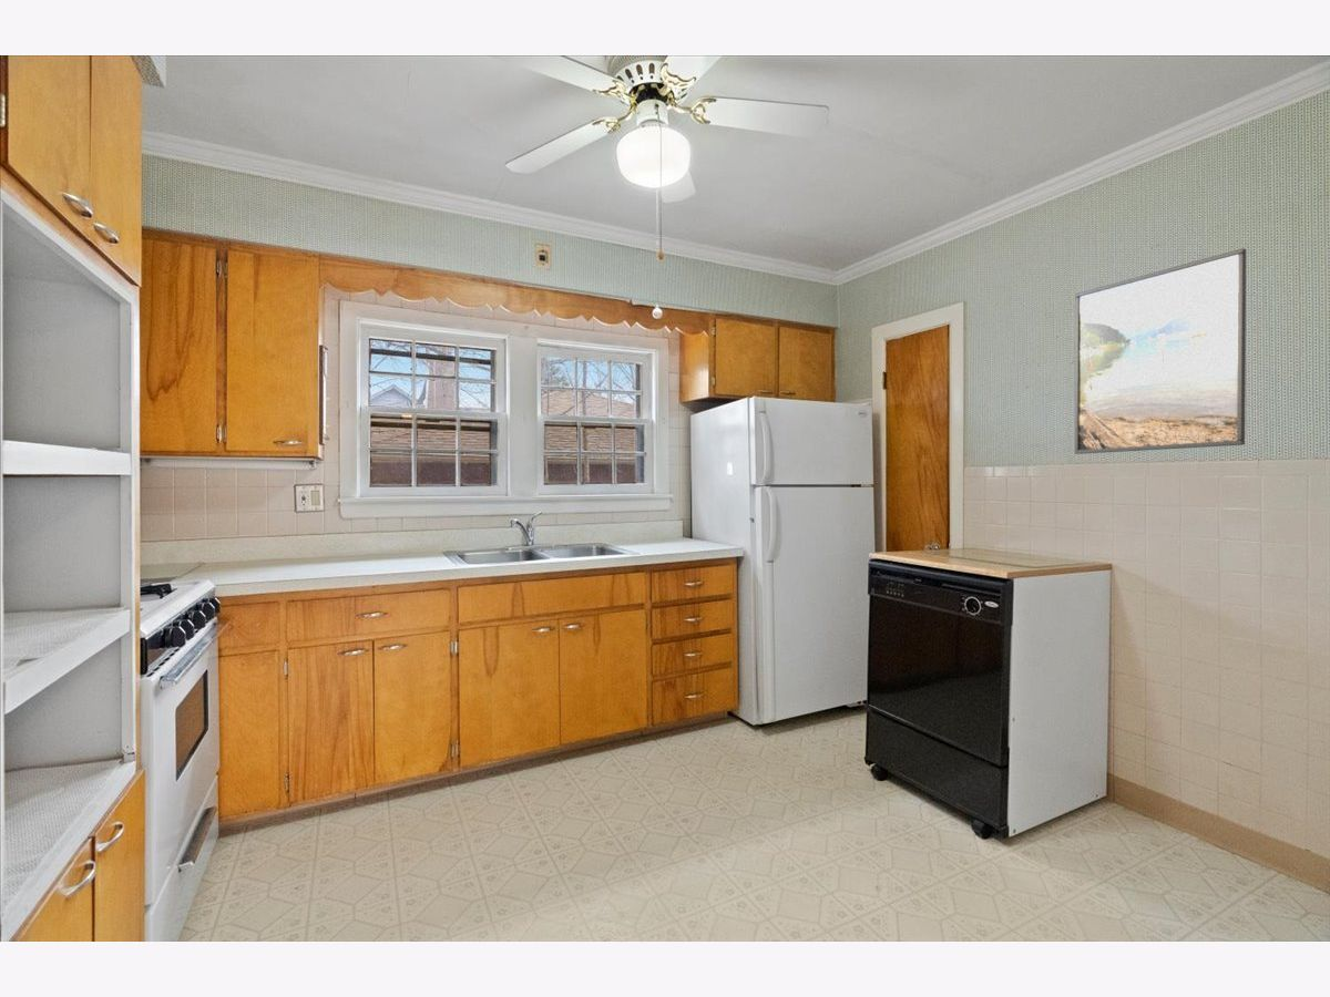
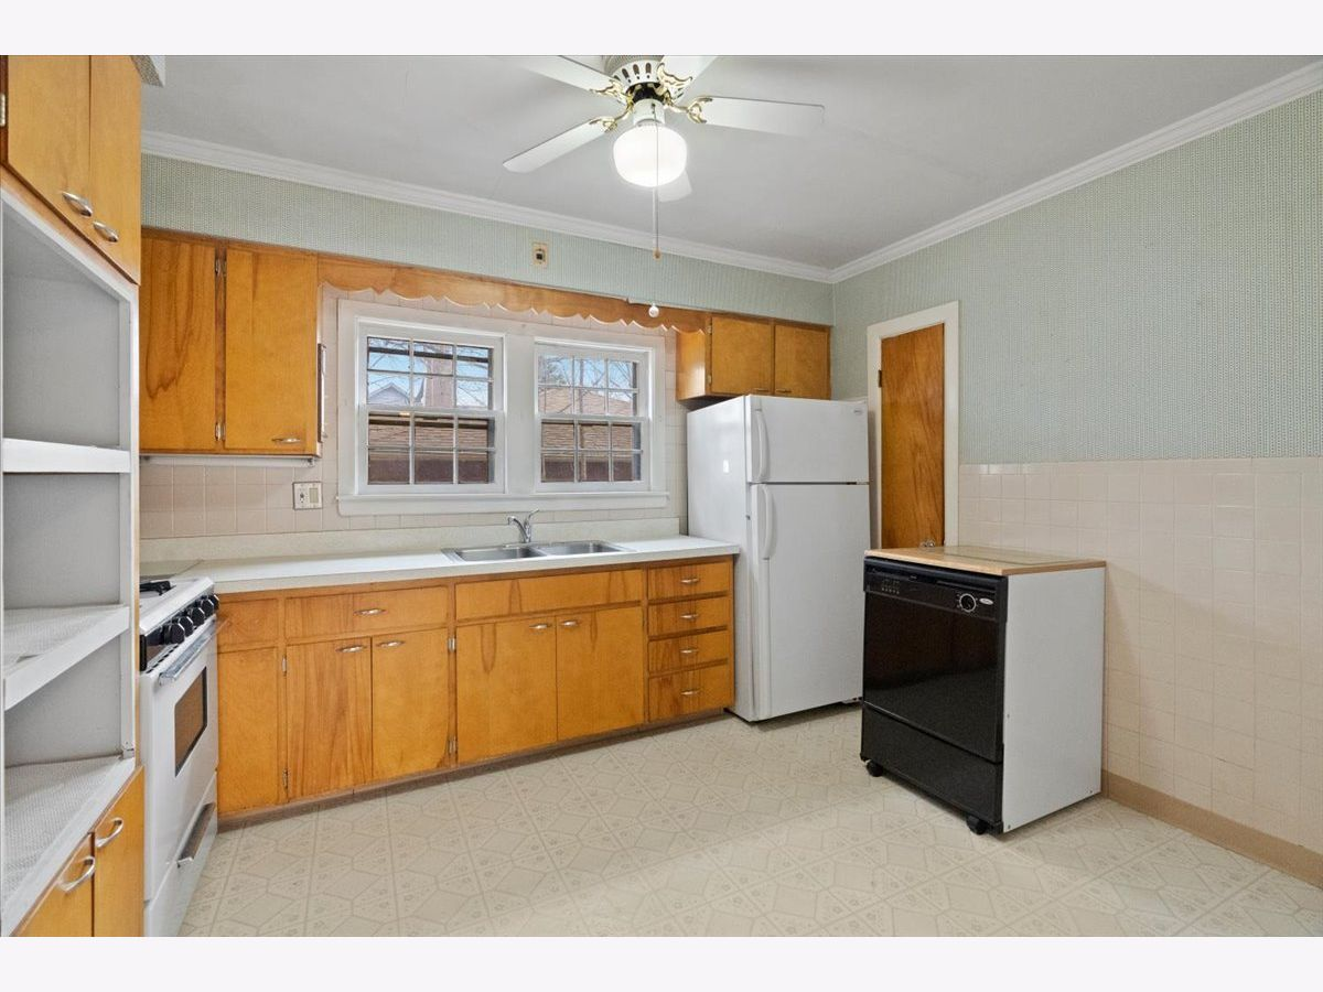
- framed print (1152, 361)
